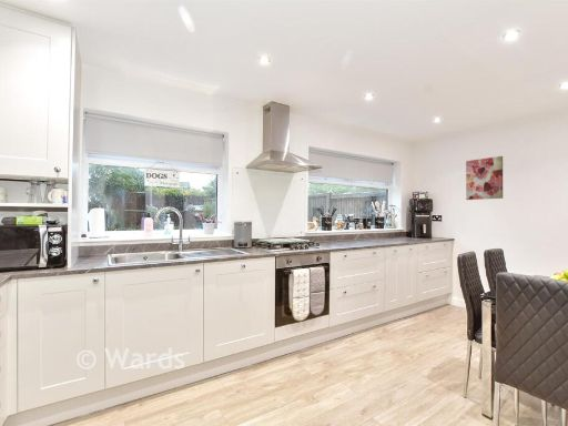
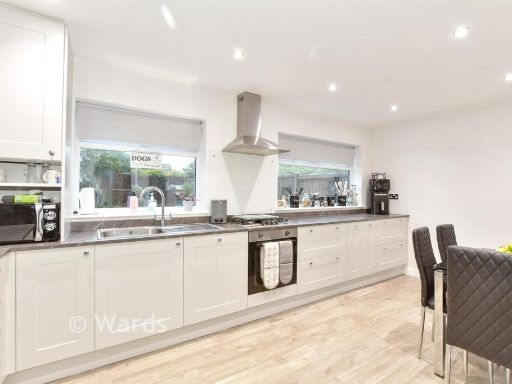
- wall art (484, 179)
